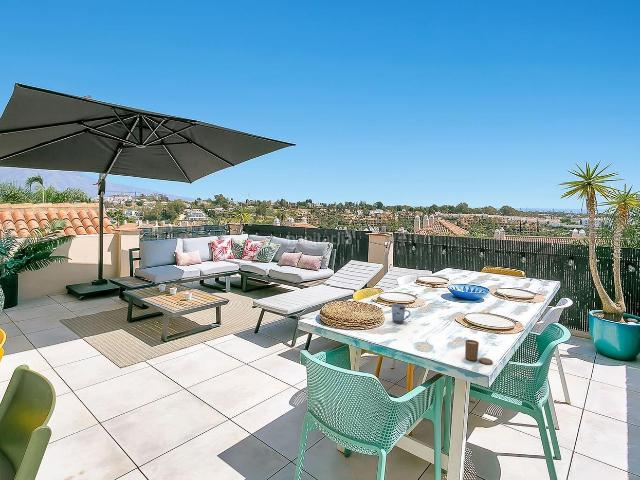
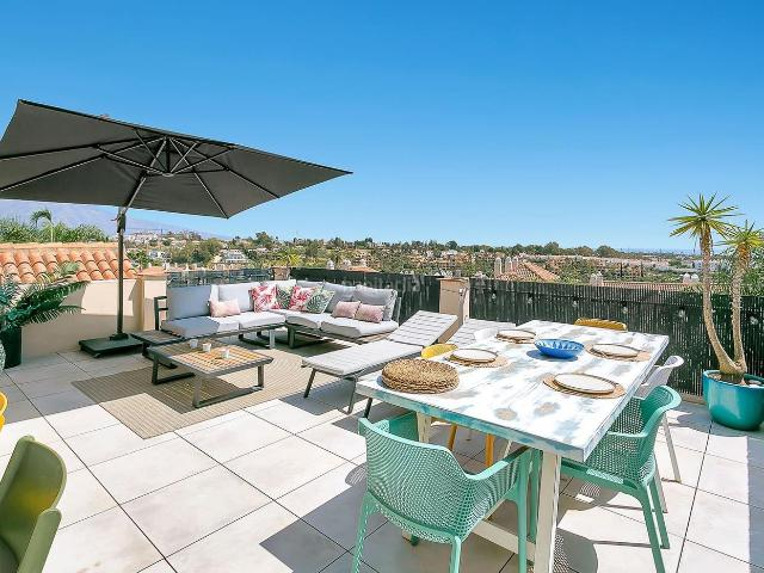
- candle (477, 351)
- cup (400, 314)
